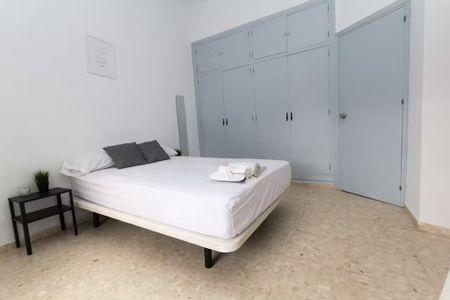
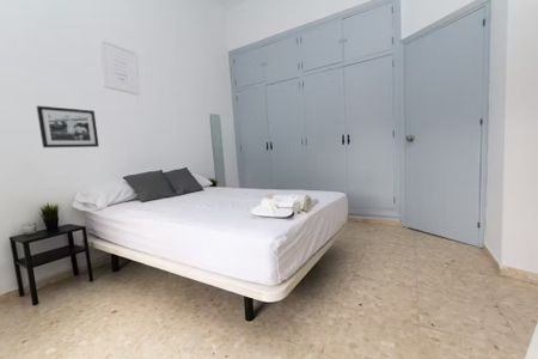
+ picture frame (69, 128)
